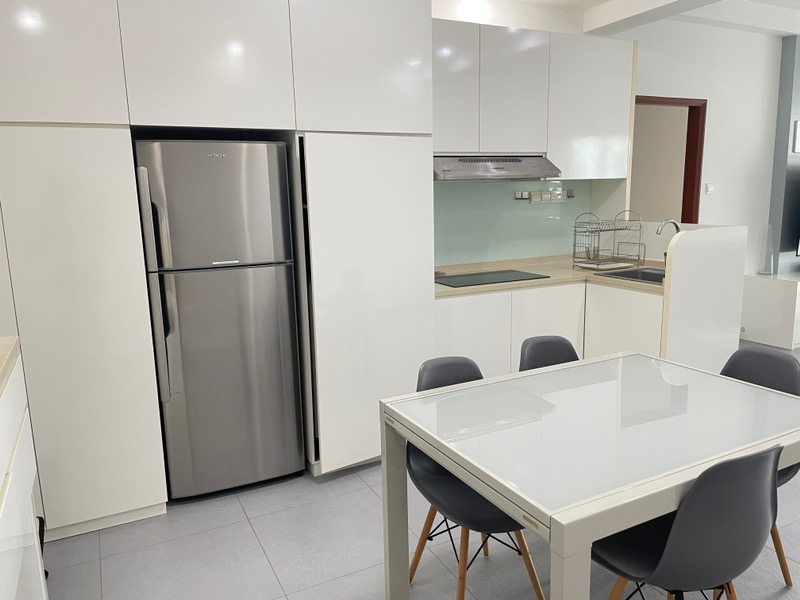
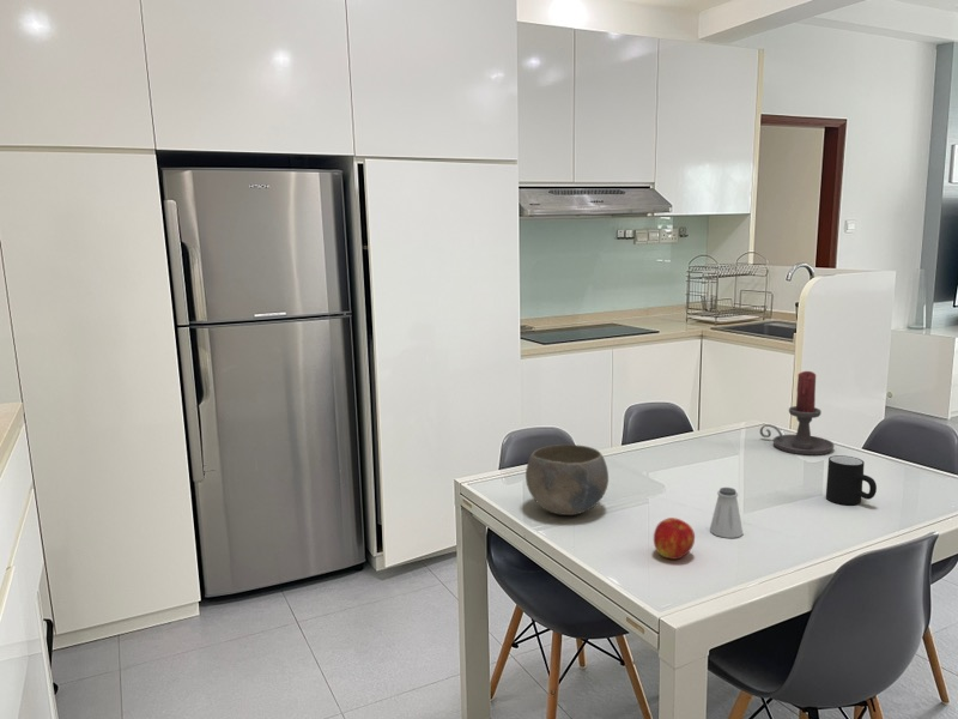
+ mug (851, 482)
+ saltshaker (727, 510)
+ candle holder (796, 409)
+ bowl (566, 481)
+ apple (673, 538)
